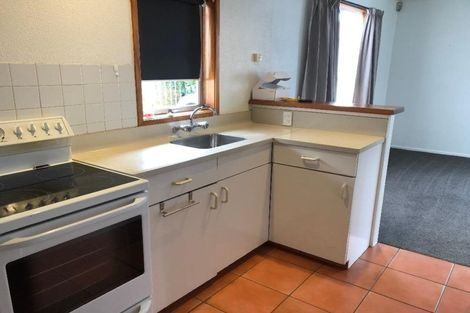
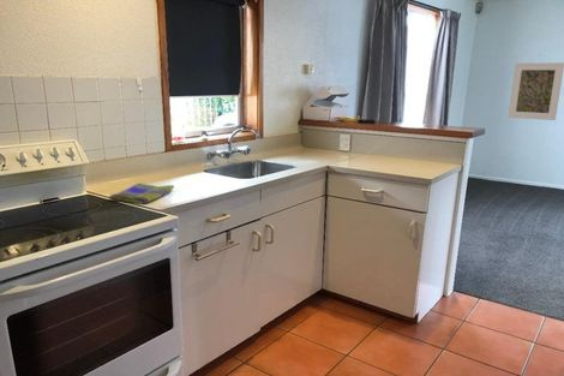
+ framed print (534, 91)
+ dish towel (143, 192)
